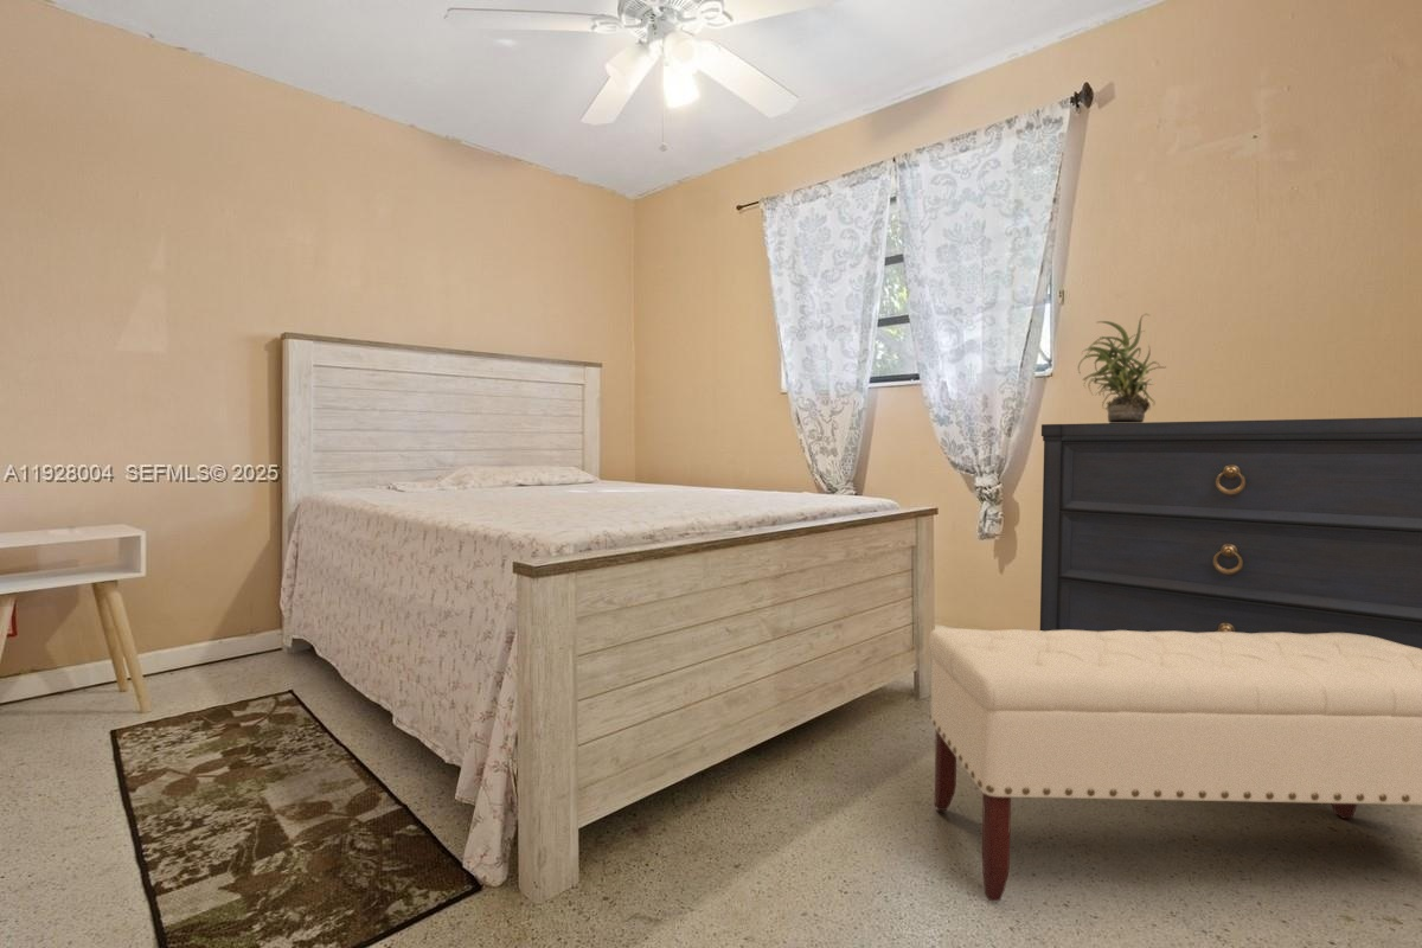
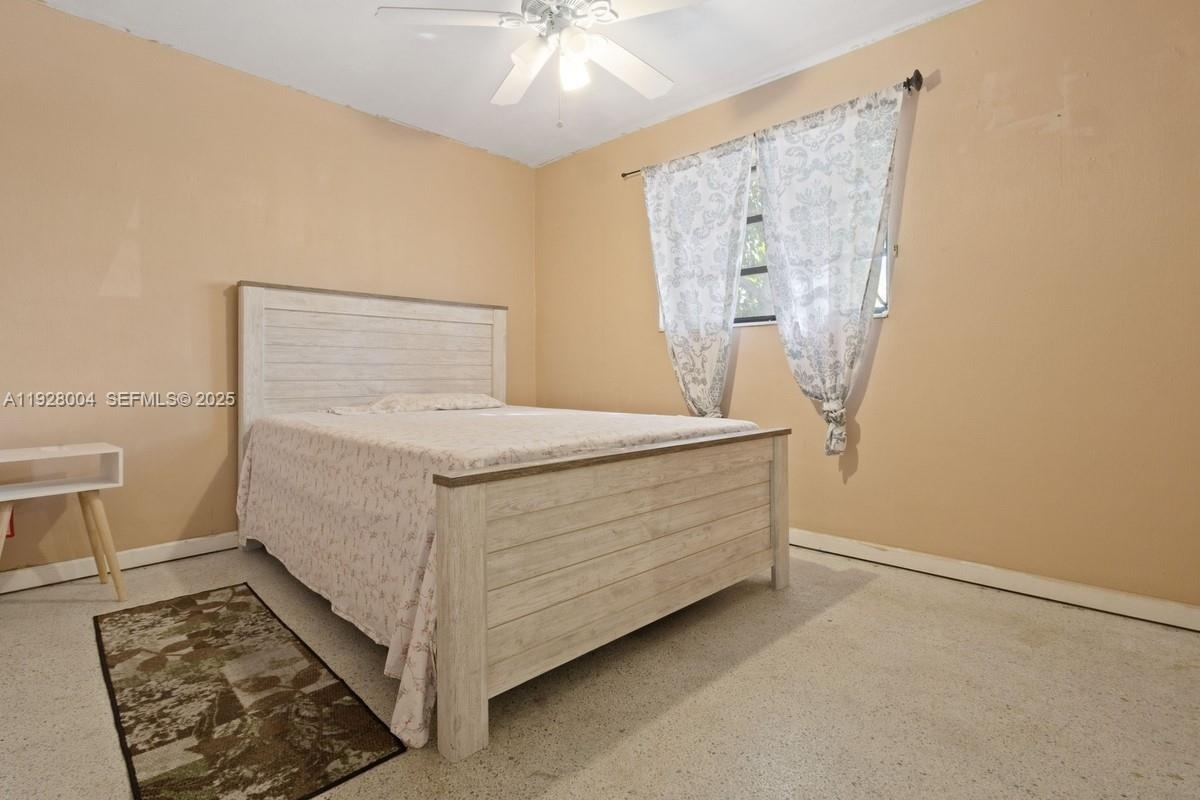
- dresser (1236, 578)
- potted plant (1117, 371)
- bench (1189, 750)
